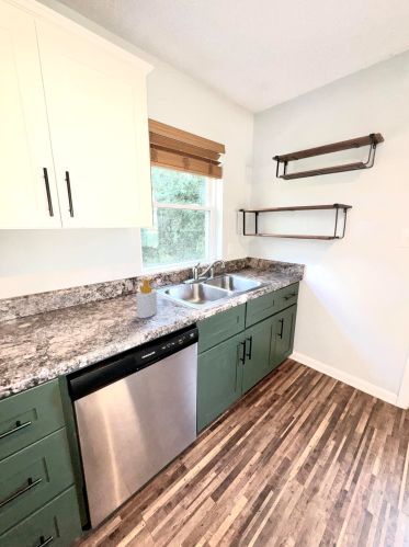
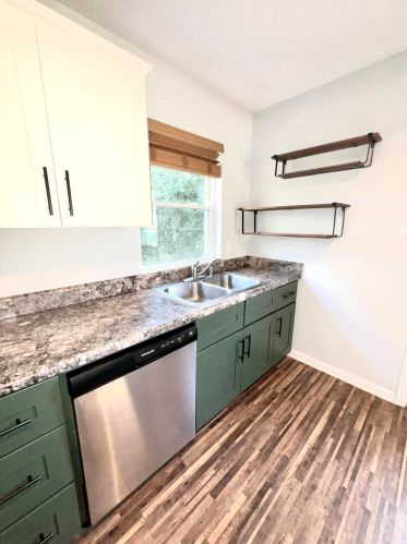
- soap bottle (146, 297)
